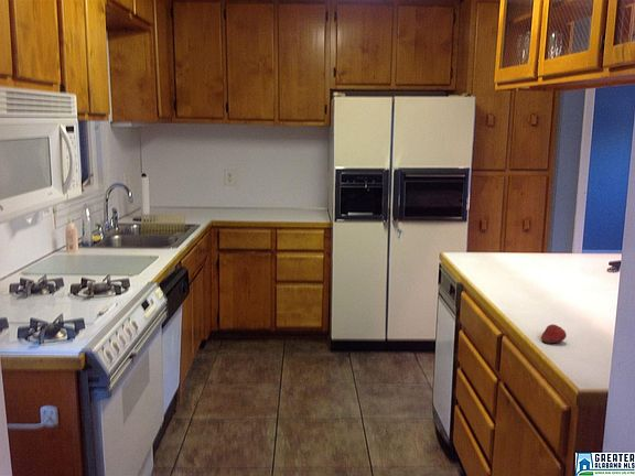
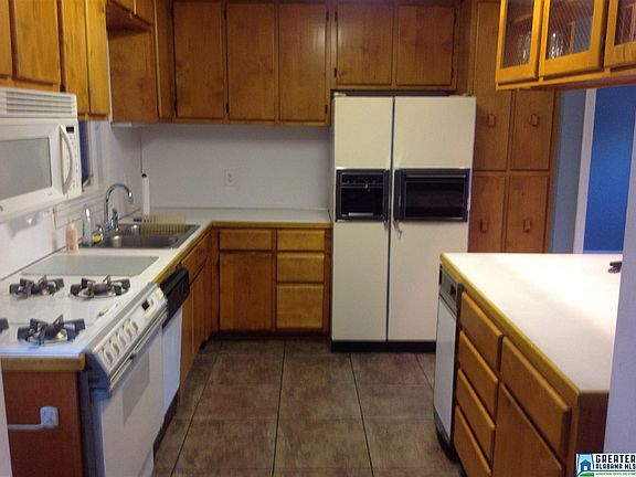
- fruit (553, 333)
